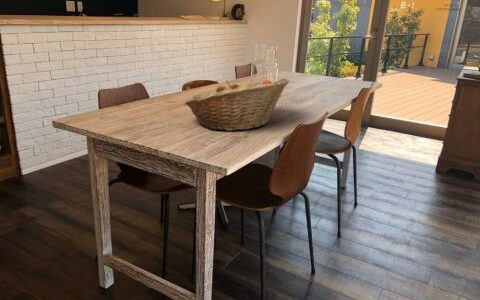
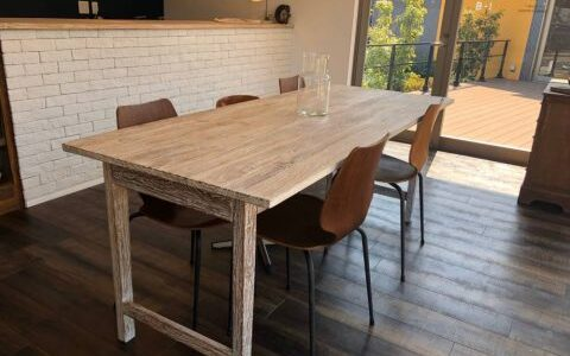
- fruit basket (238, 100)
